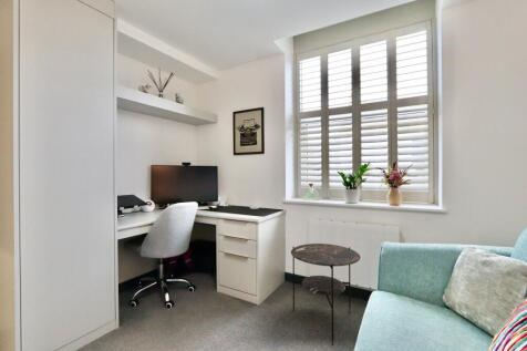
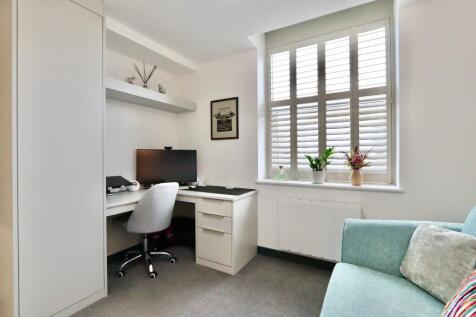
- side table (324, 287)
